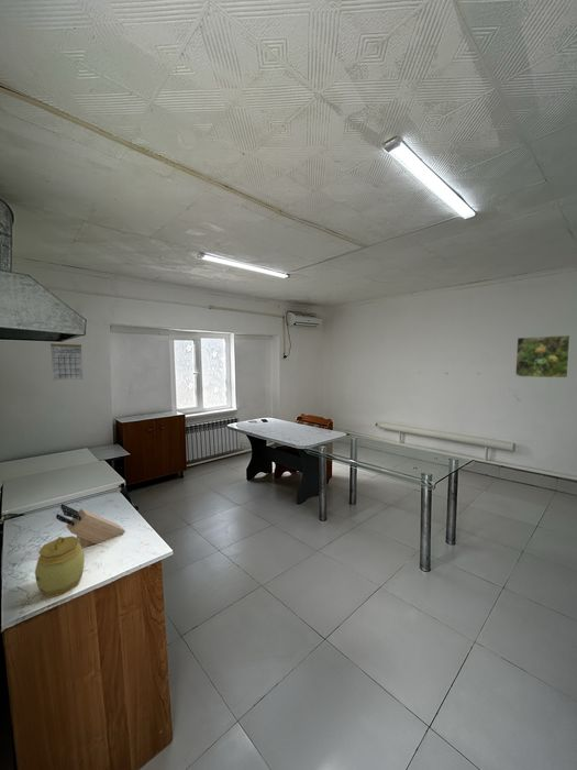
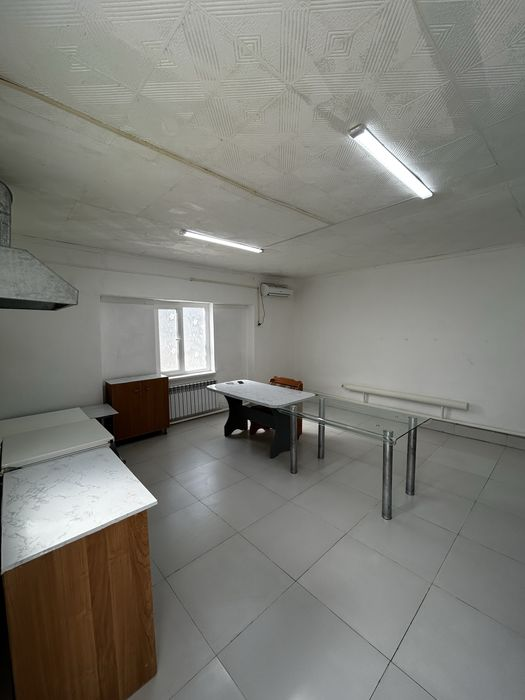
- calendar (67, 358)
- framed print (541, 356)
- jar (60, 560)
- knife block (91, 519)
